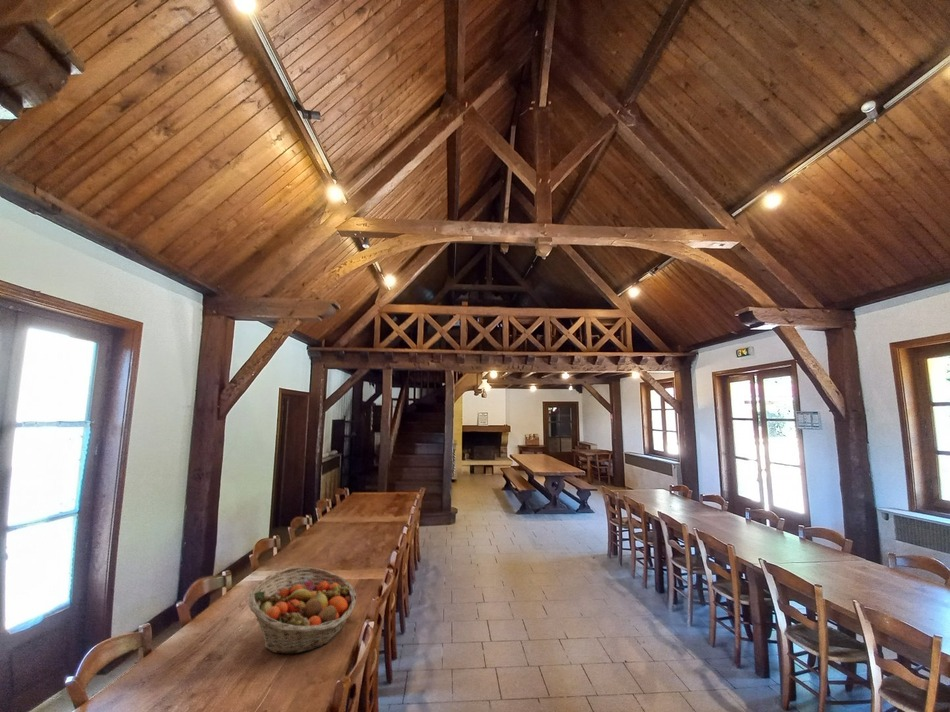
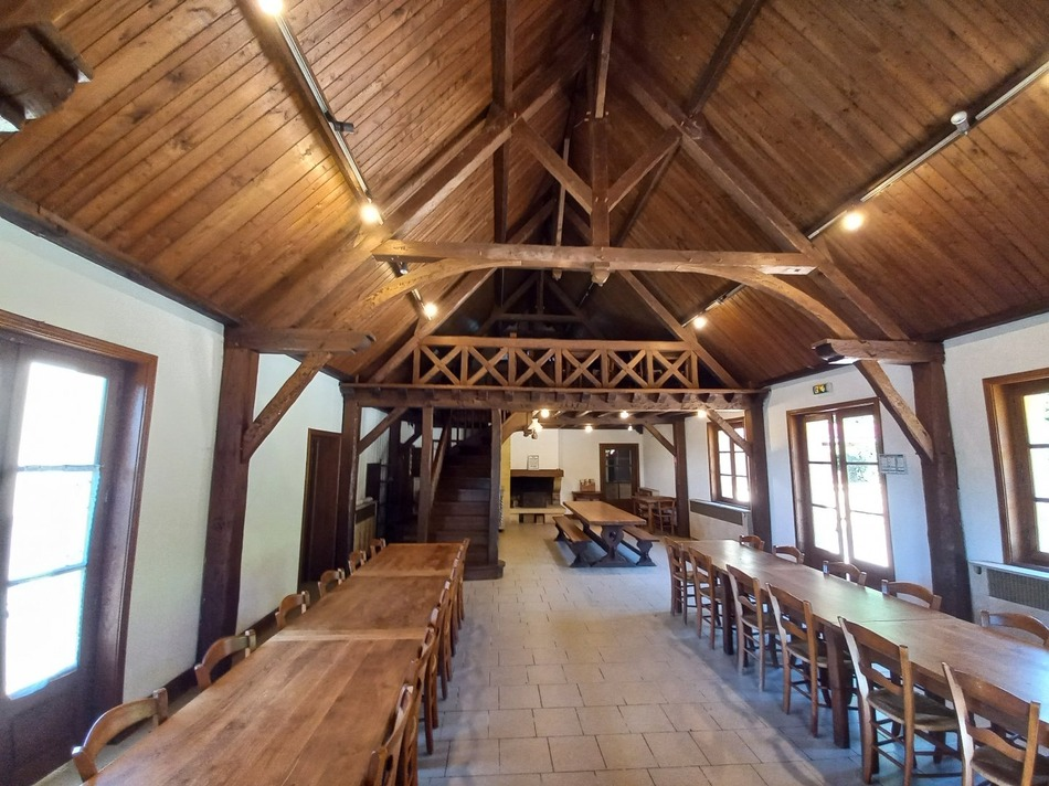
- fruit basket (305, 605)
